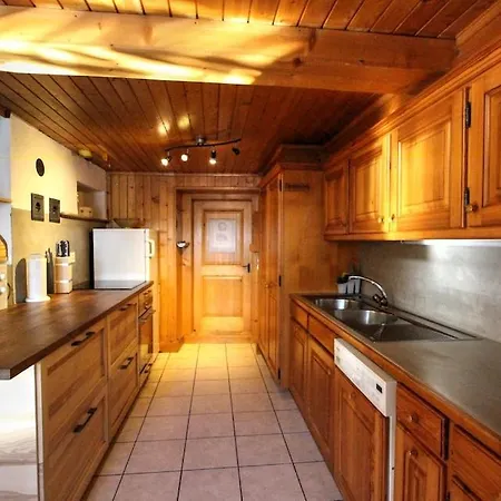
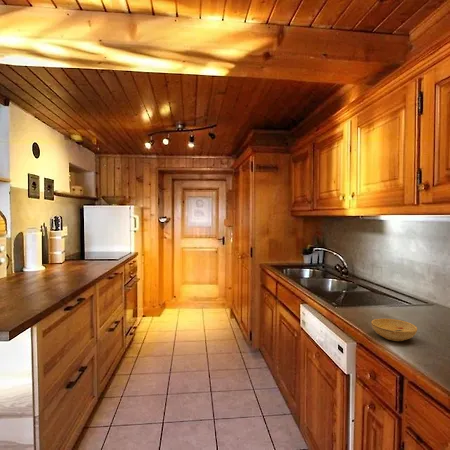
+ bowl (393, 330)
